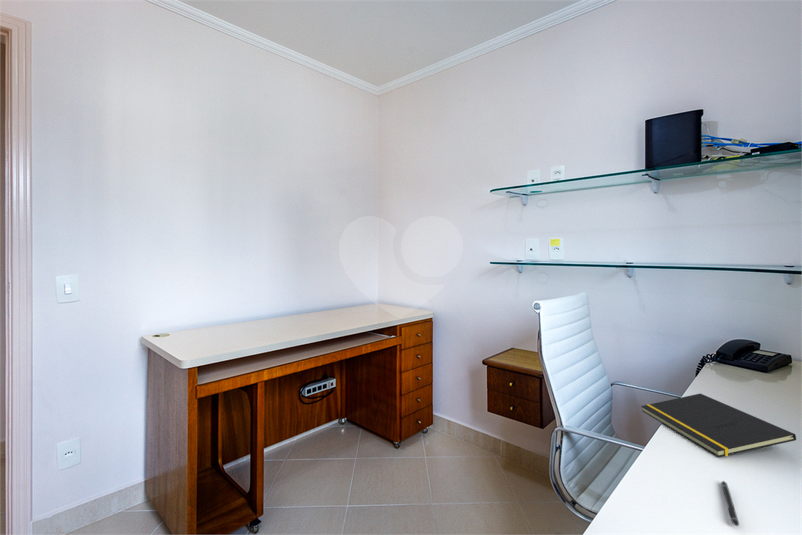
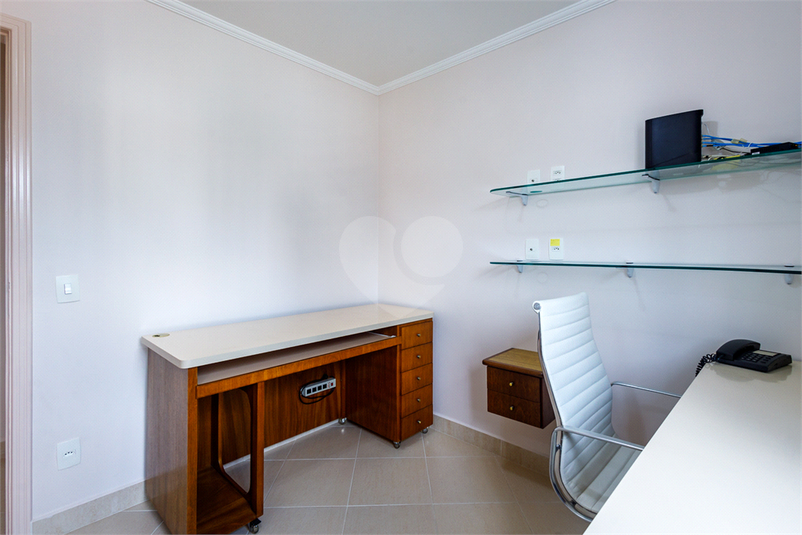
- notepad (708, 421)
- pen (728, 499)
